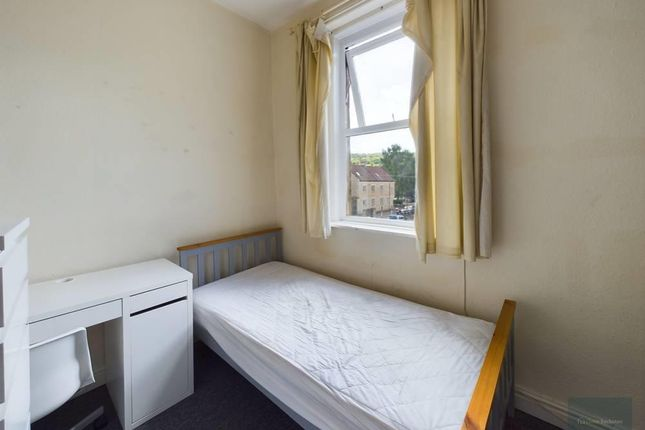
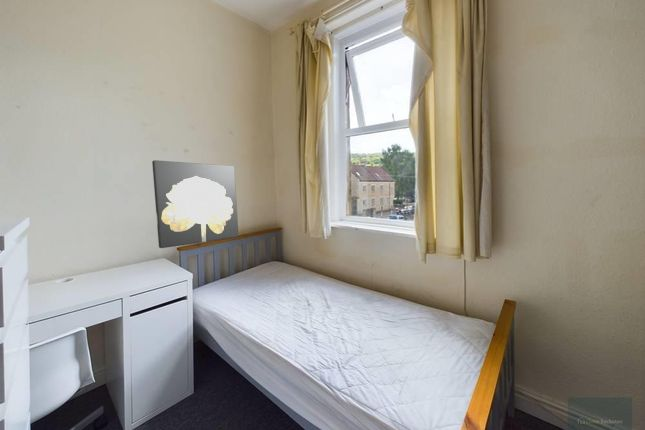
+ wall art (200, 203)
